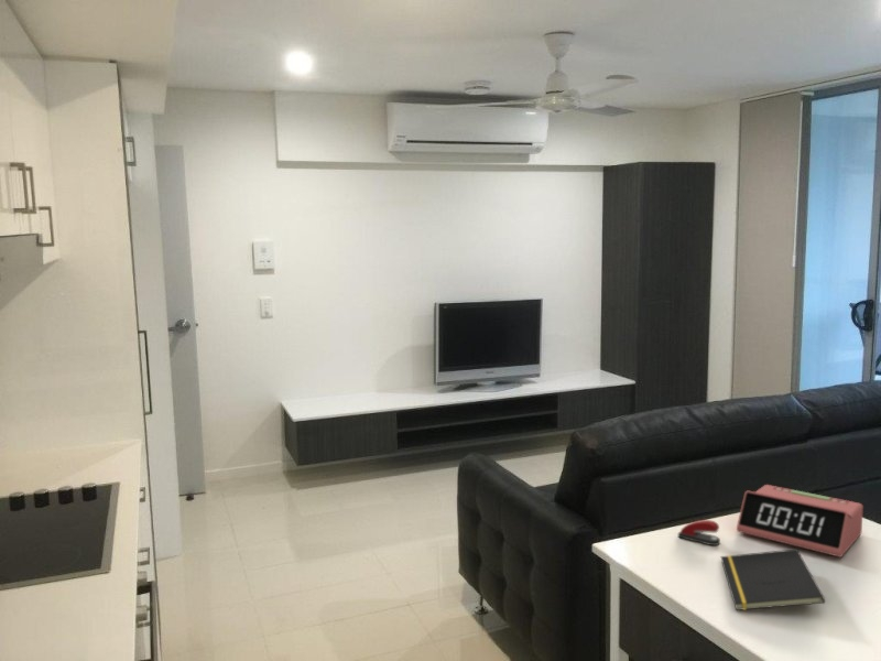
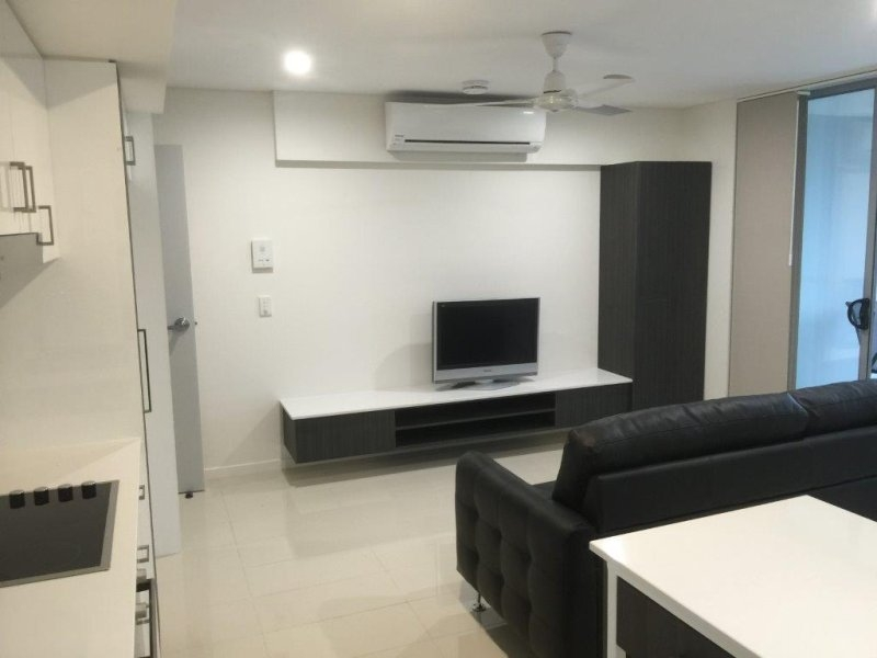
- alarm clock (800, 514)
- notepad (768, 577)
- stapler (699, 529)
